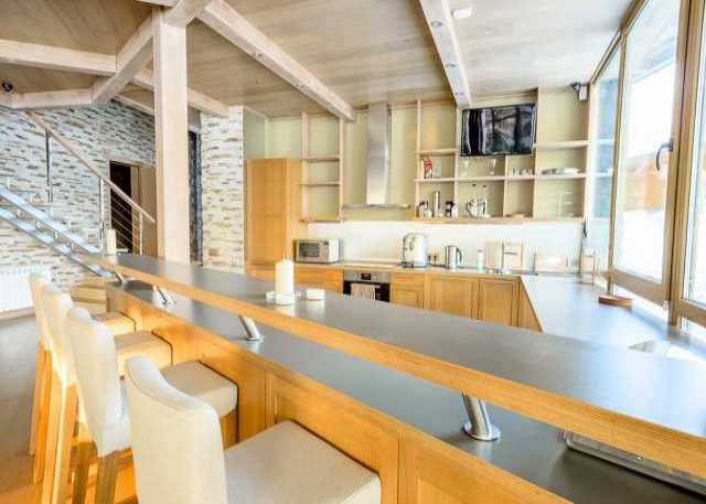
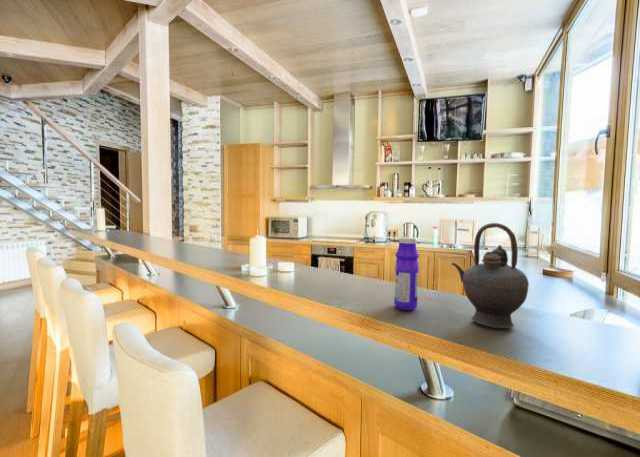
+ bottle (406, 272)
+ teapot (487, 272)
